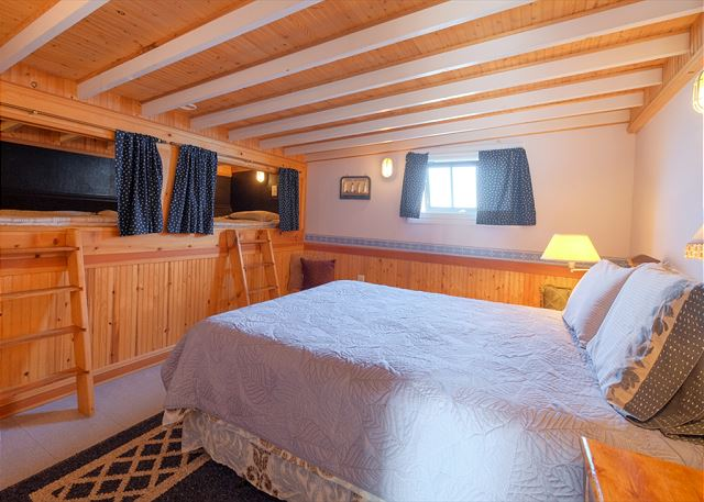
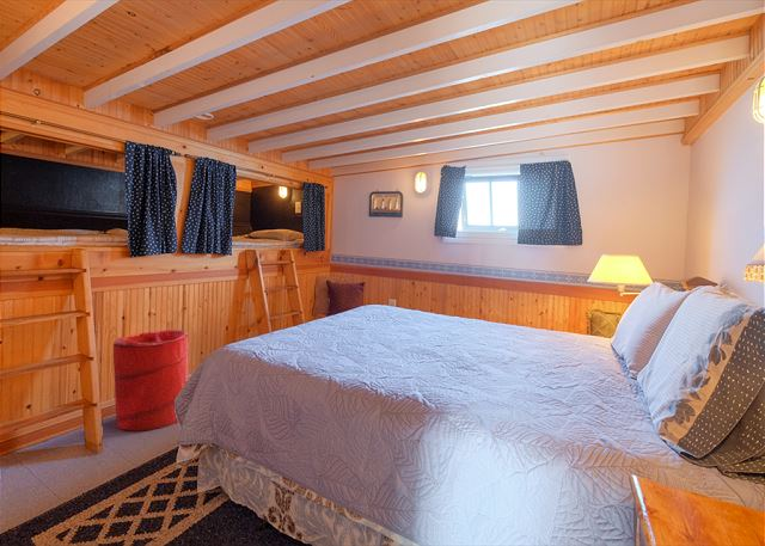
+ laundry hamper (152, 375)
